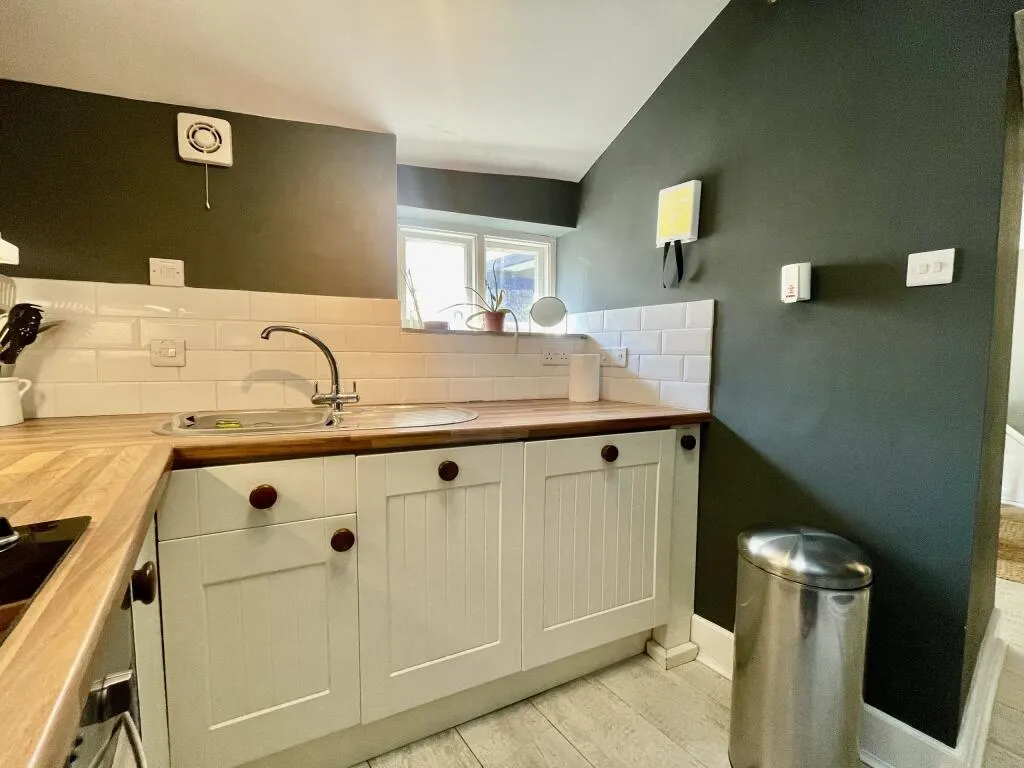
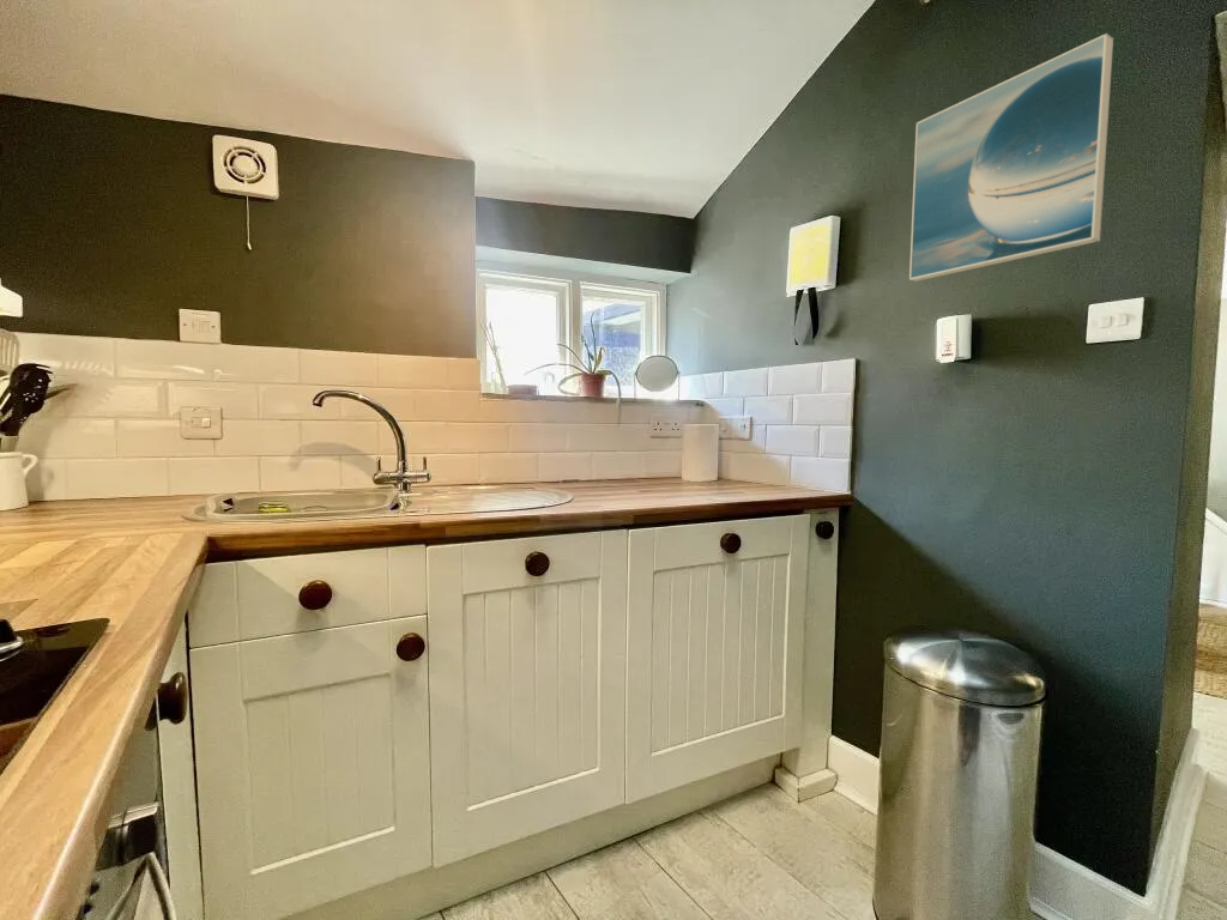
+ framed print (997, 175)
